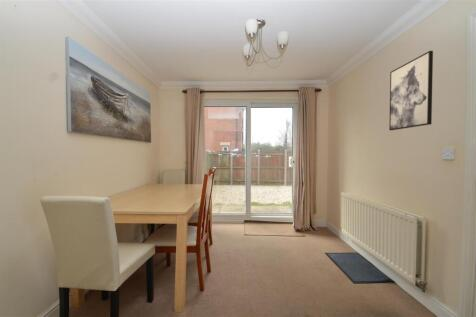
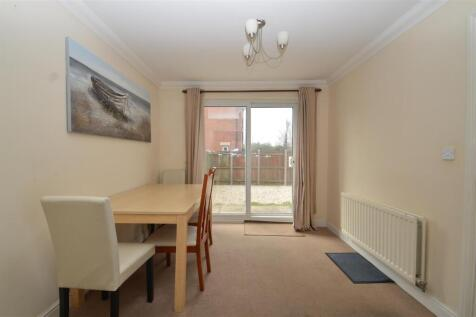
- wall art (408, 95)
